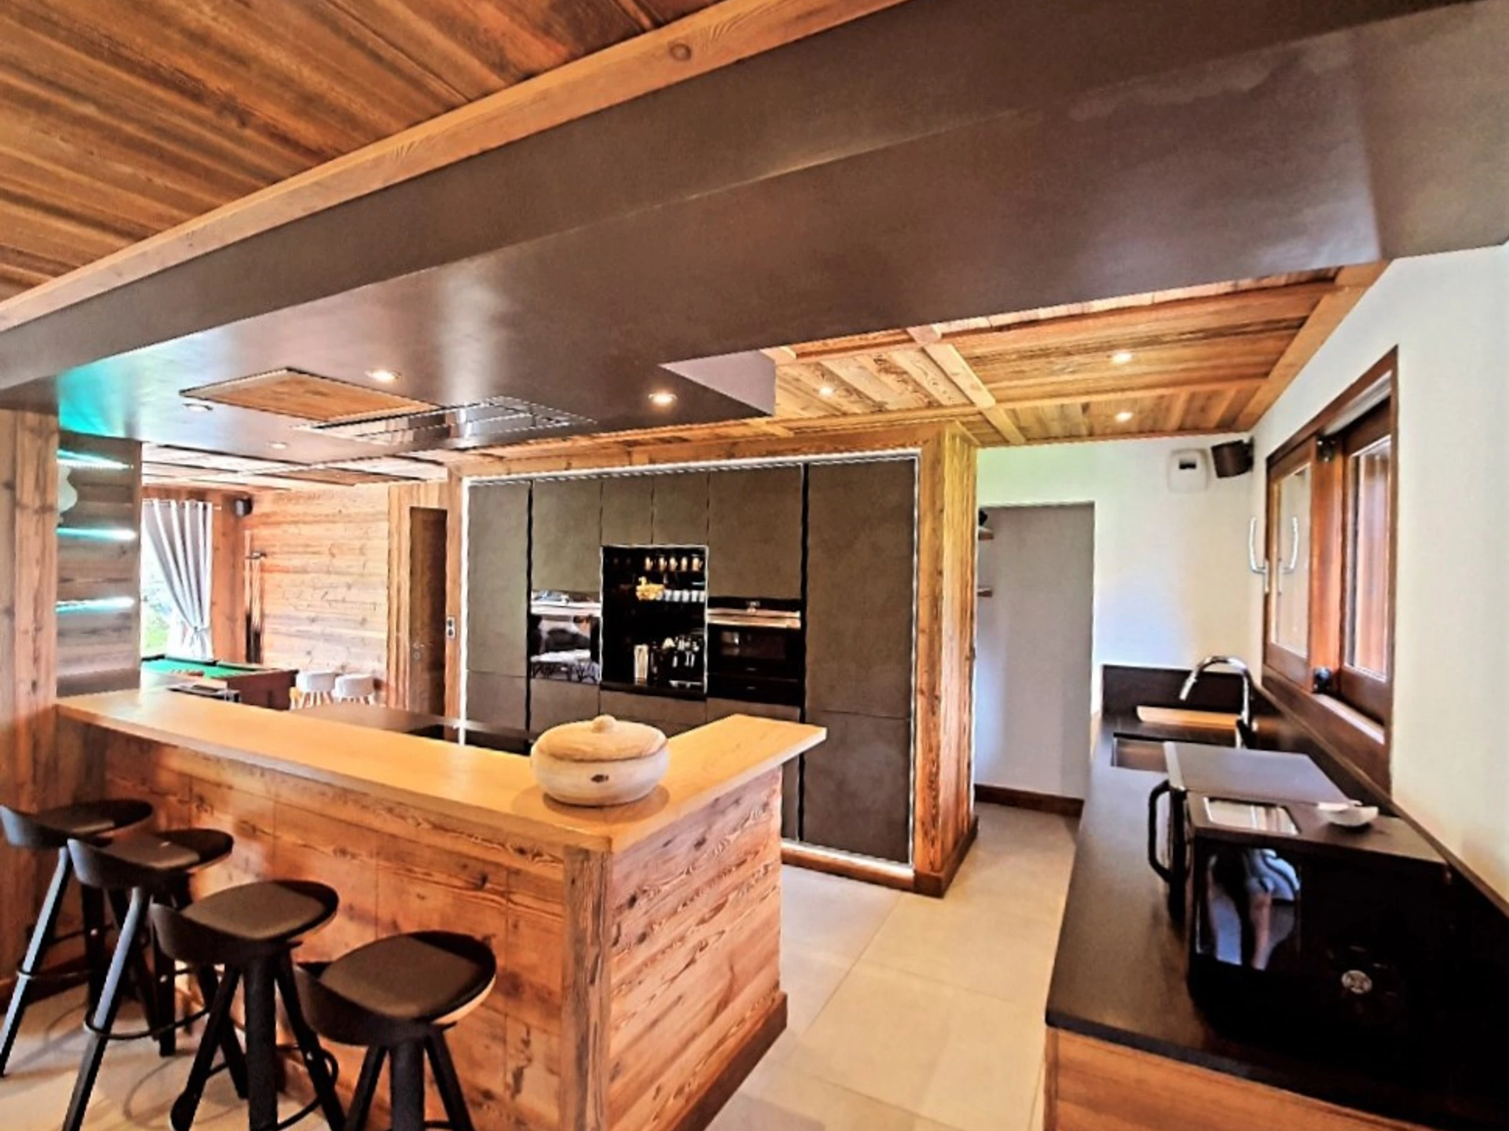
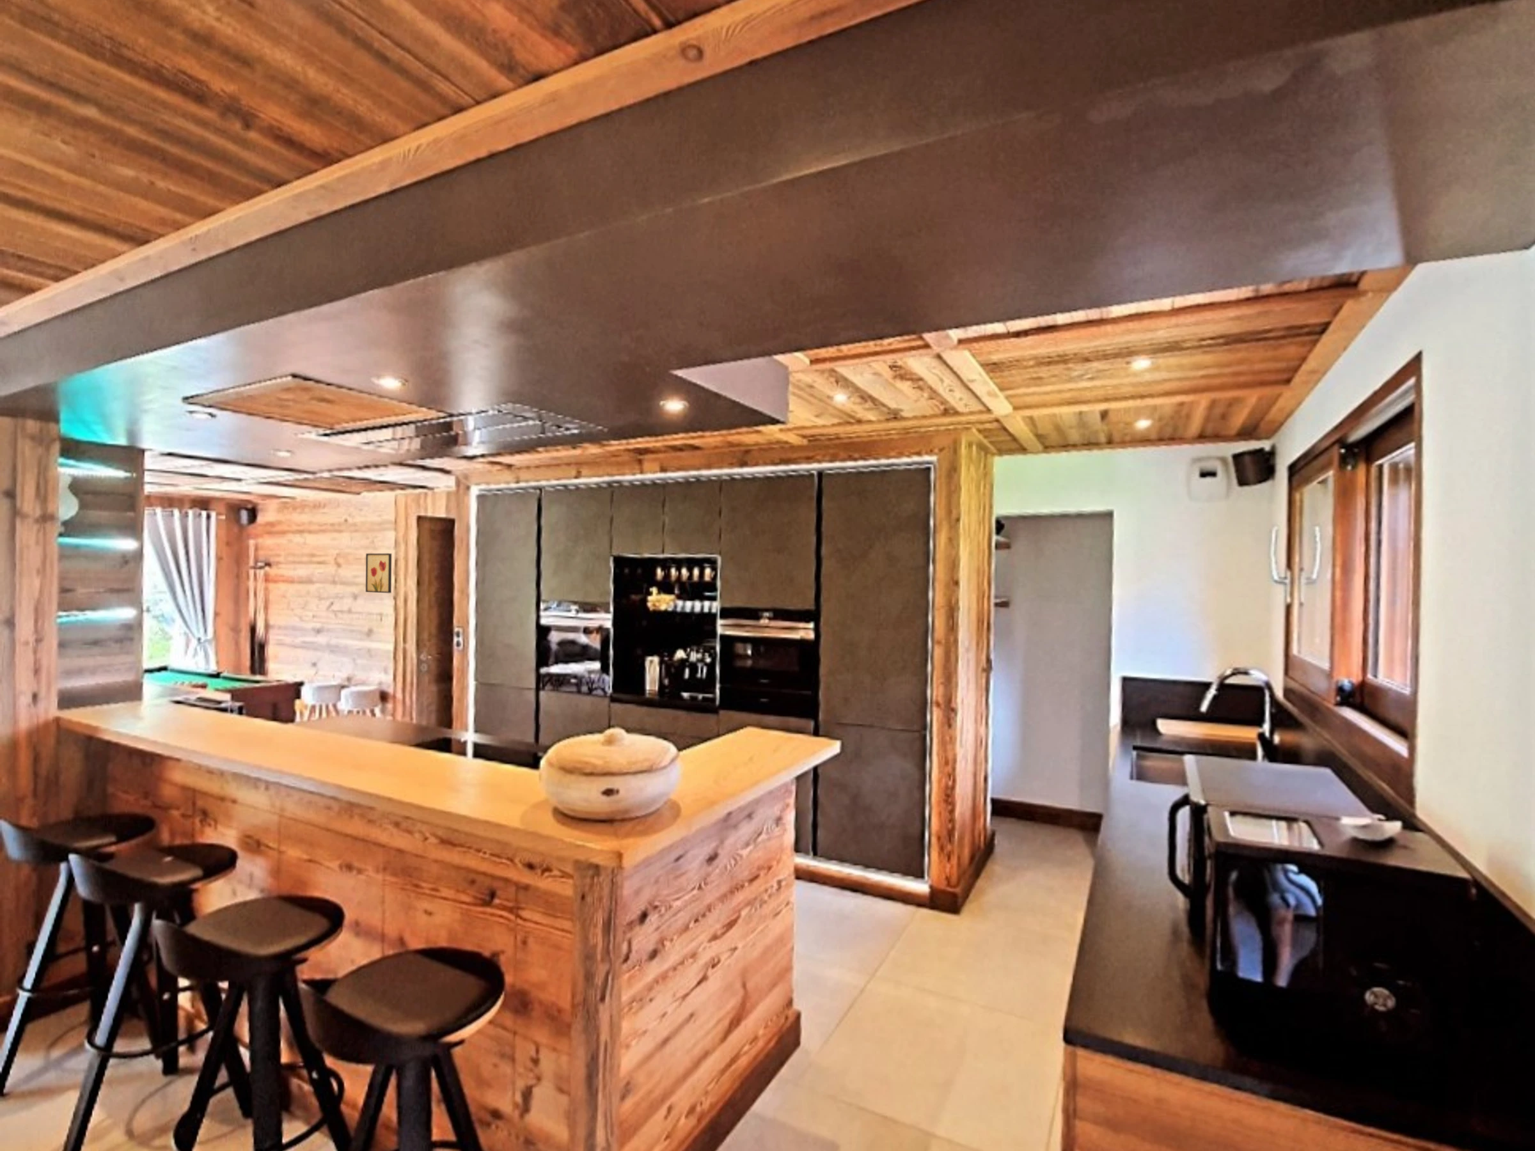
+ wall art (380, 573)
